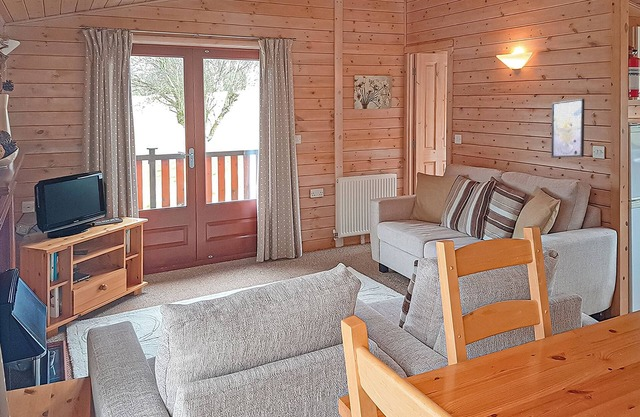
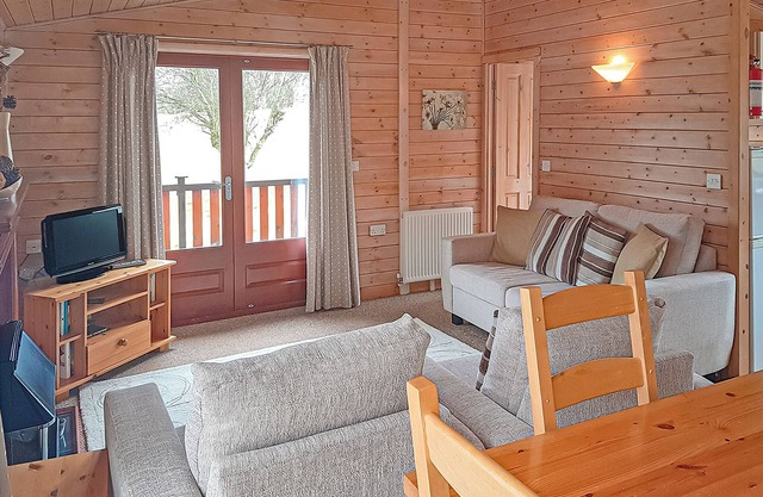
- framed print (567, 129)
